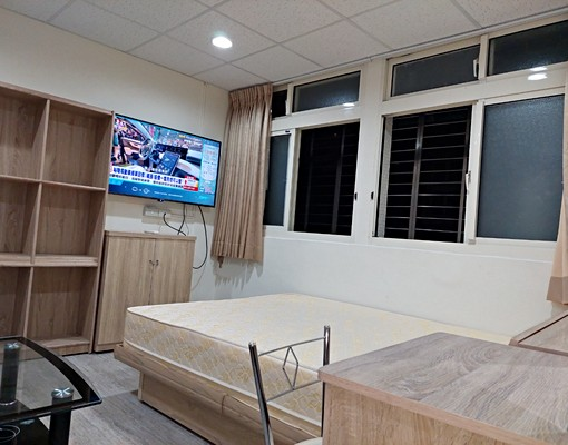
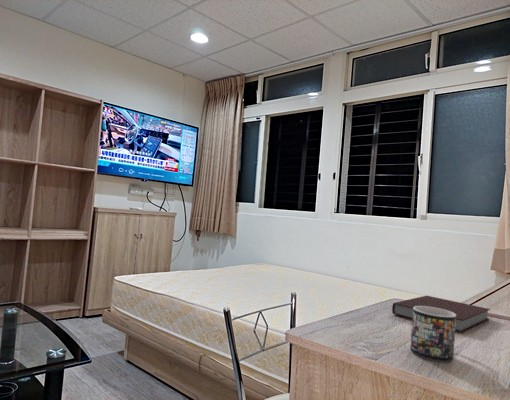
+ mug (435, 330)
+ notebook (441, 308)
